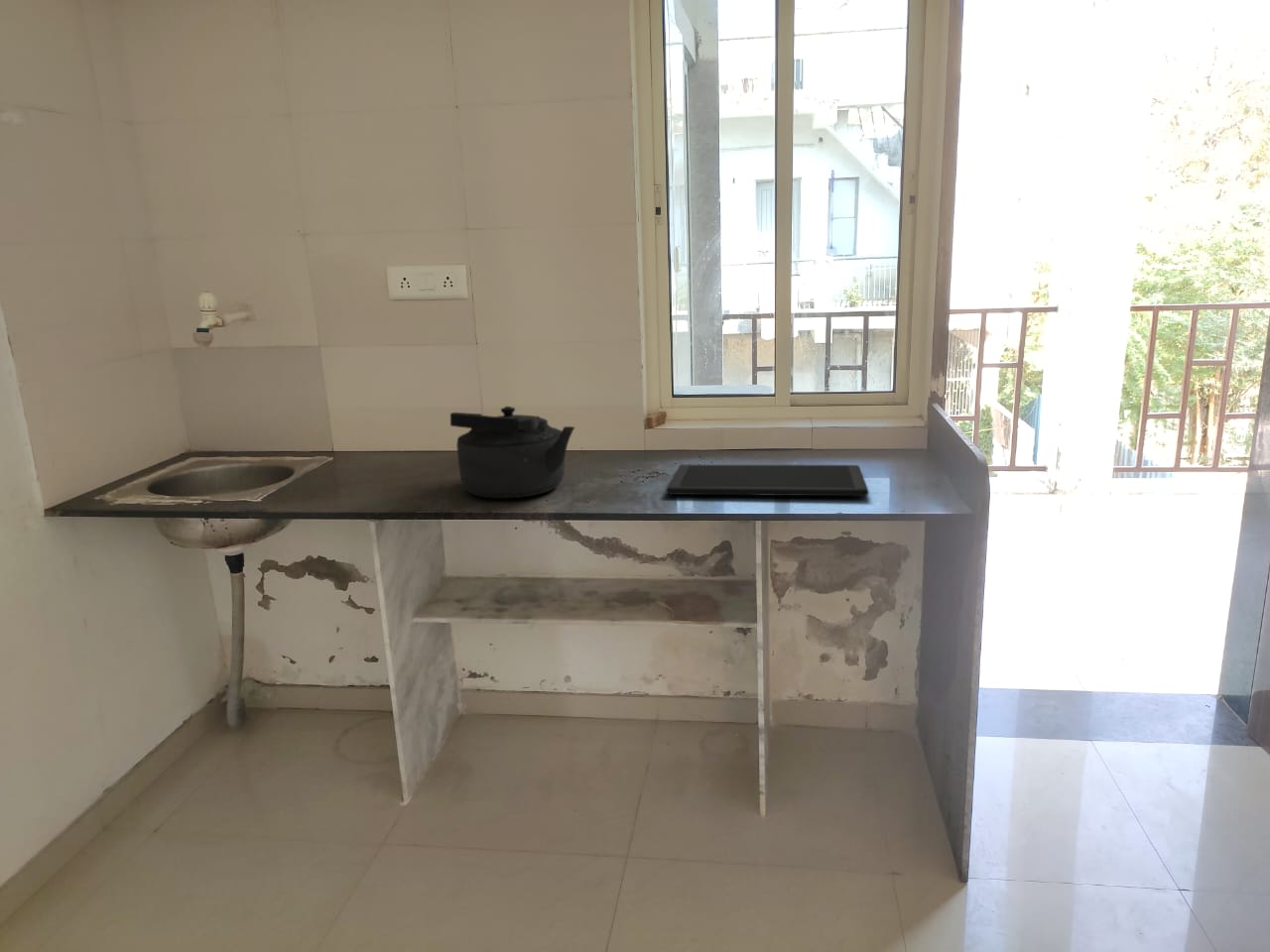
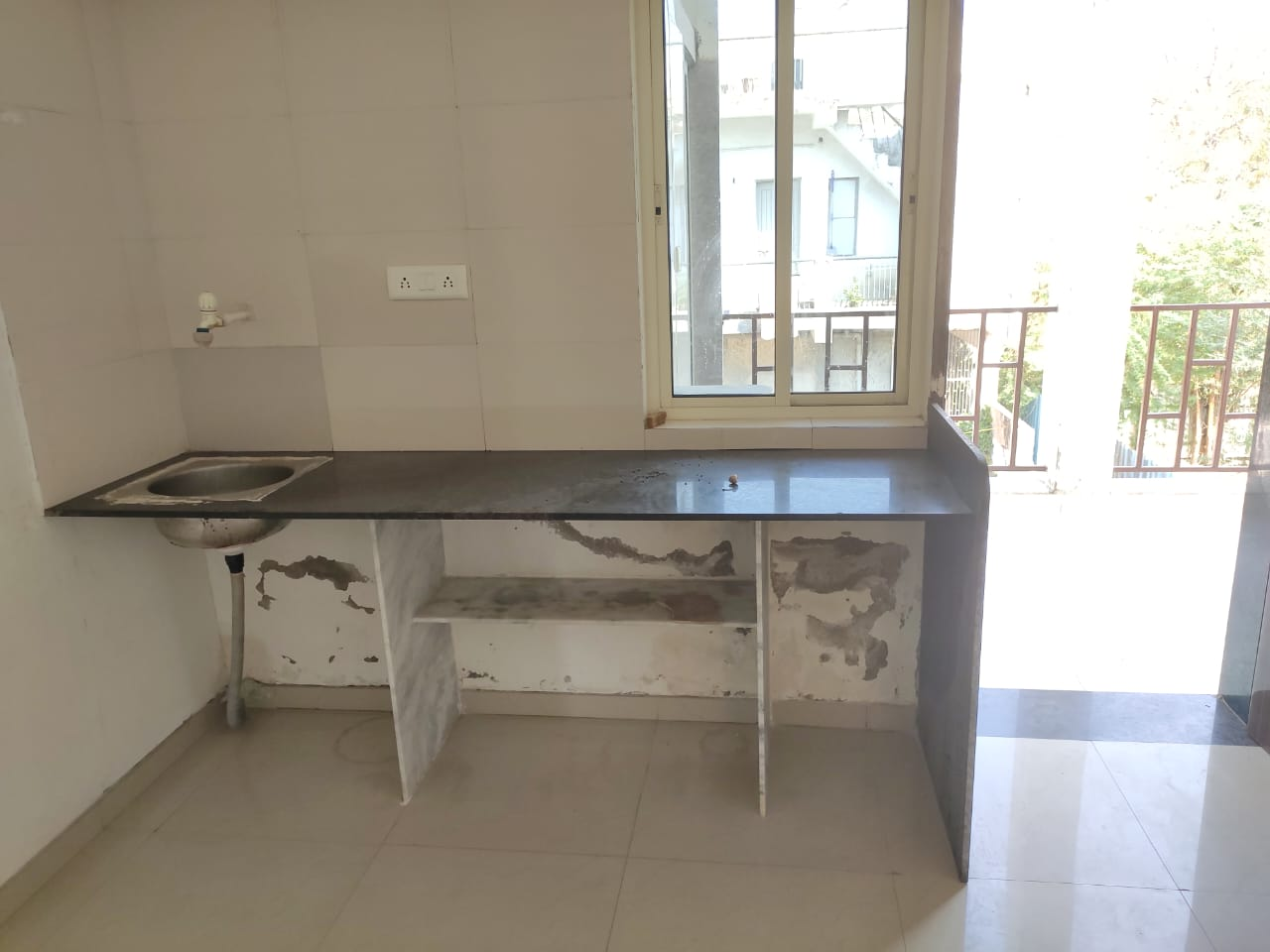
- cutting board (766, 479)
- kettle (512, 448)
